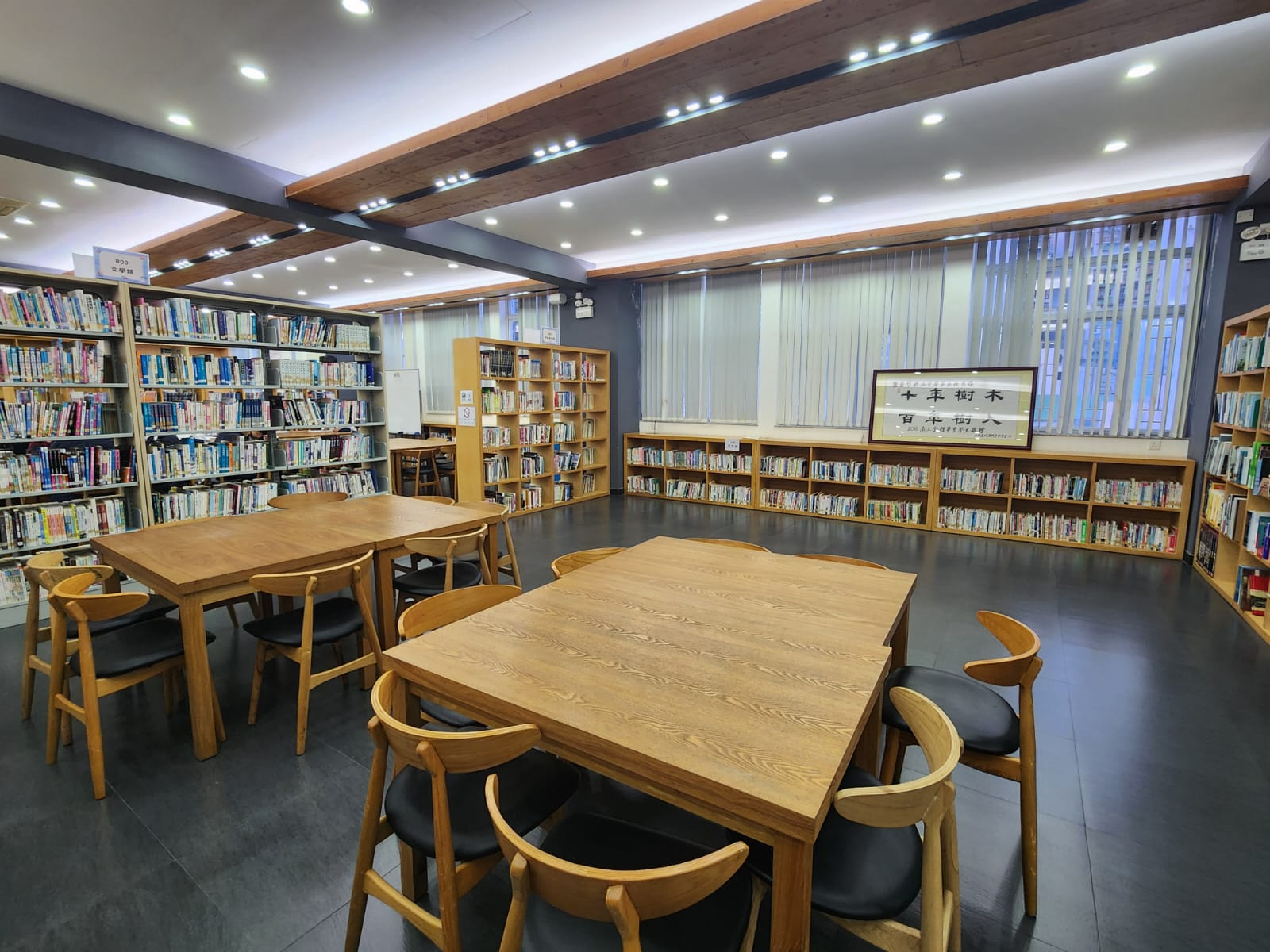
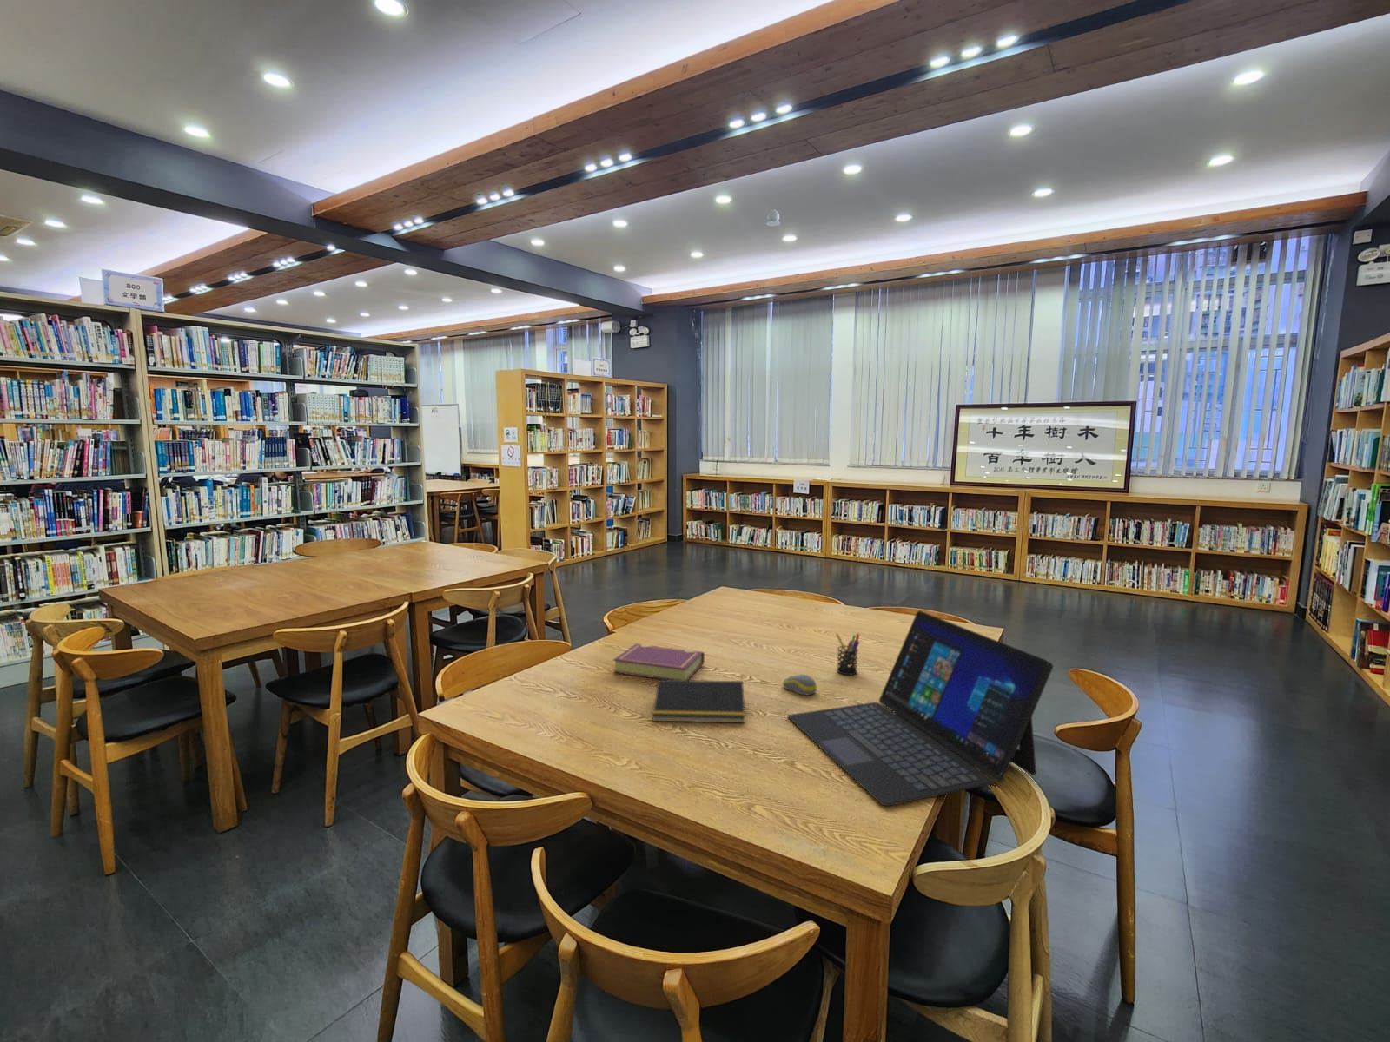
+ computer mouse (799, 682)
+ security camera (773, 217)
+ notepad (699, 699)
+ laptop (906, 692)
+ book (659, 661)
+ pen holder (849, 651)
